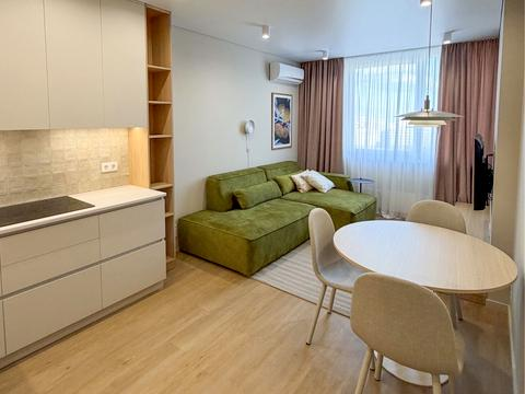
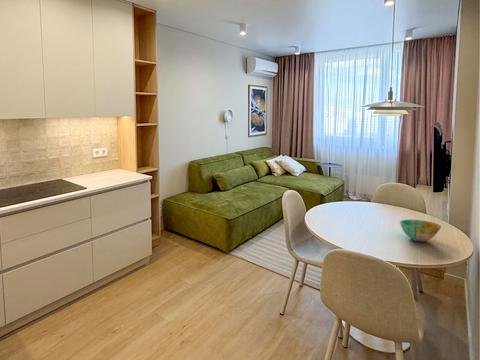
+ bowl (419, 231)
